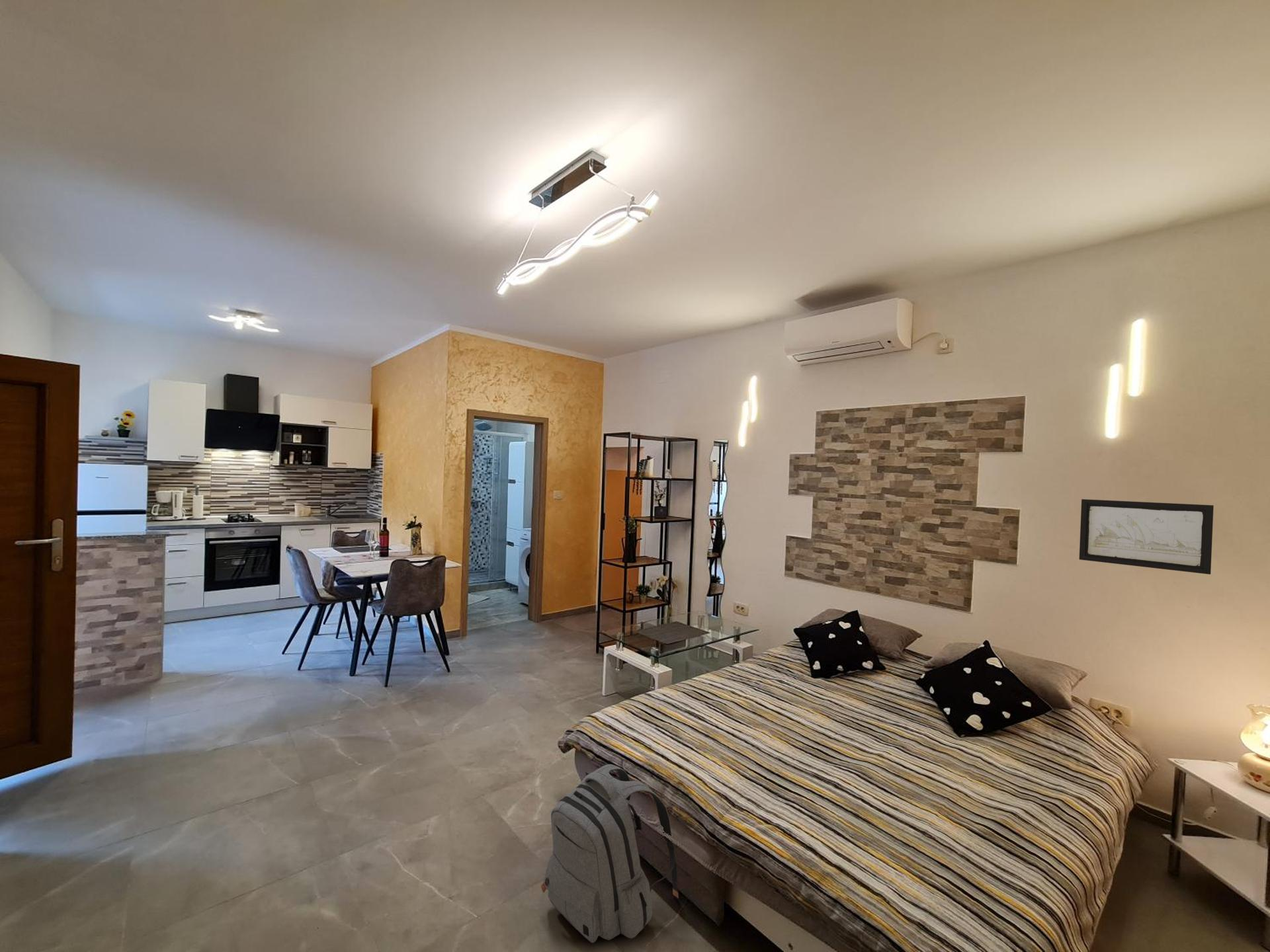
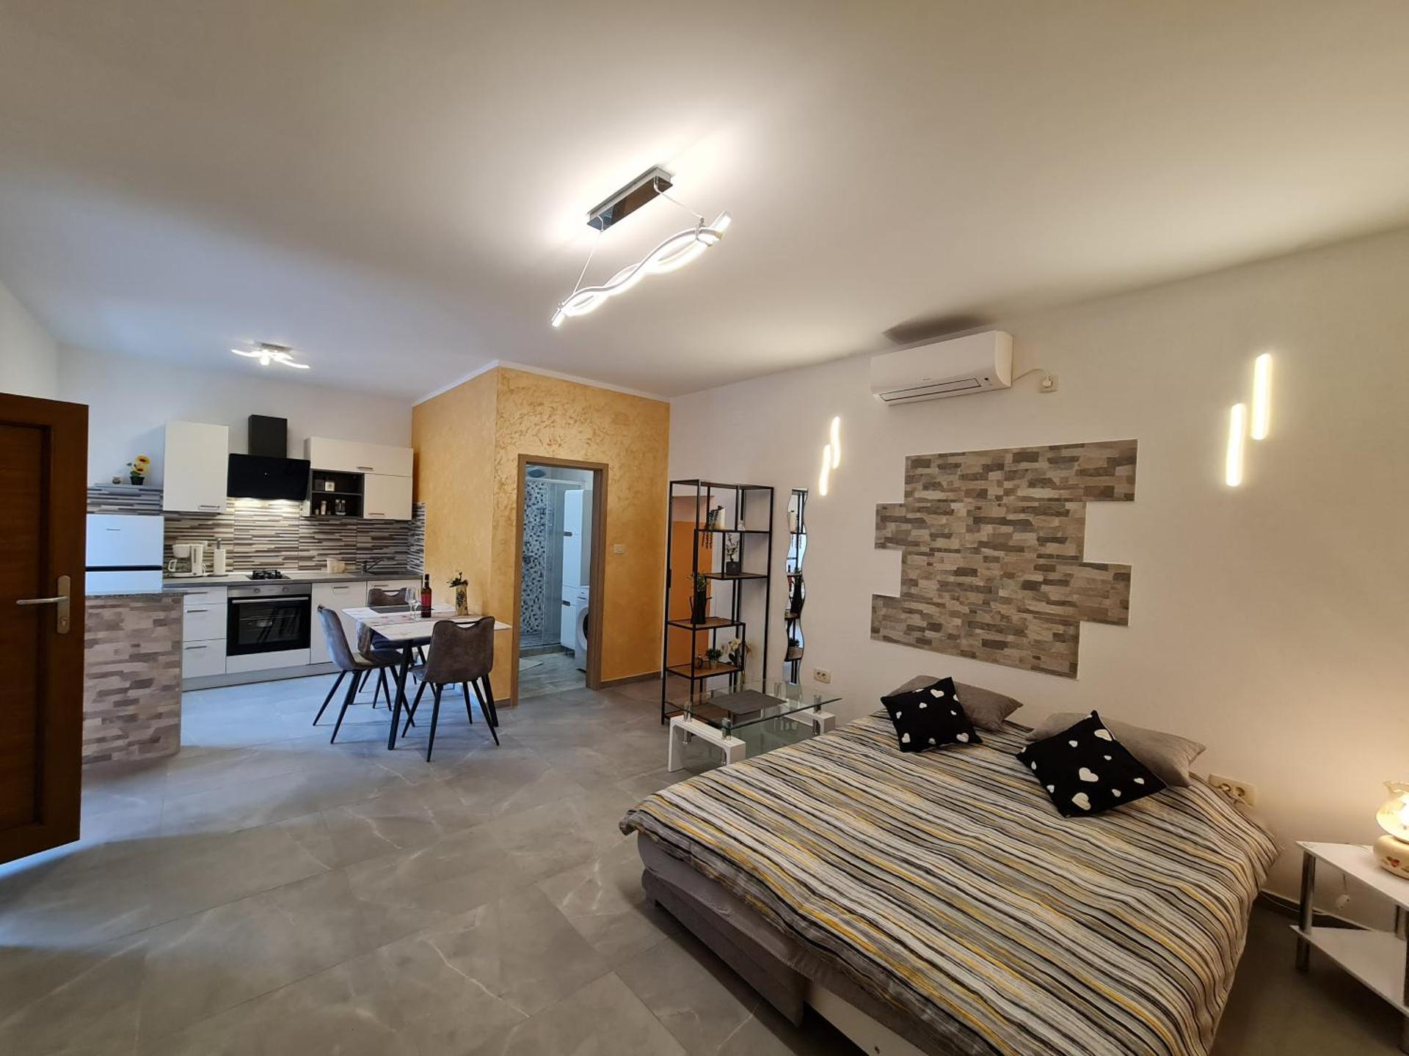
- backpack (609, 837)
- wall art (1142, 534)
